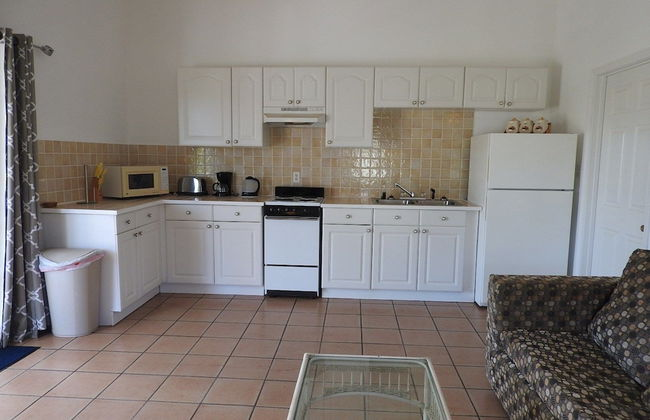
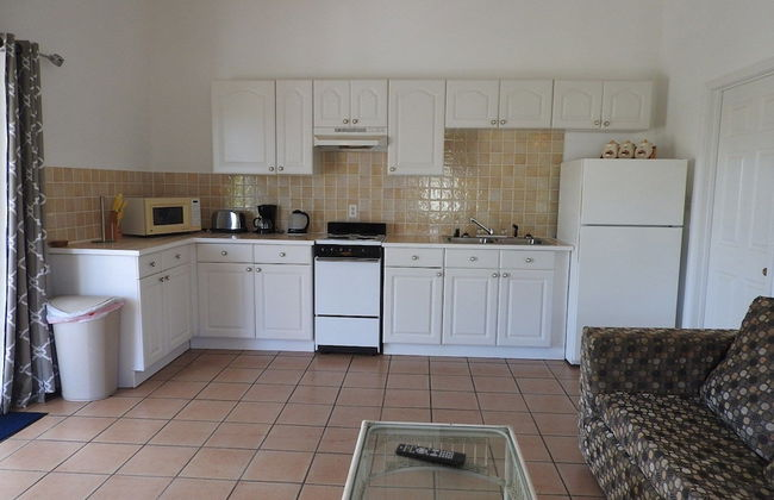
+ remote control (430, 455)
